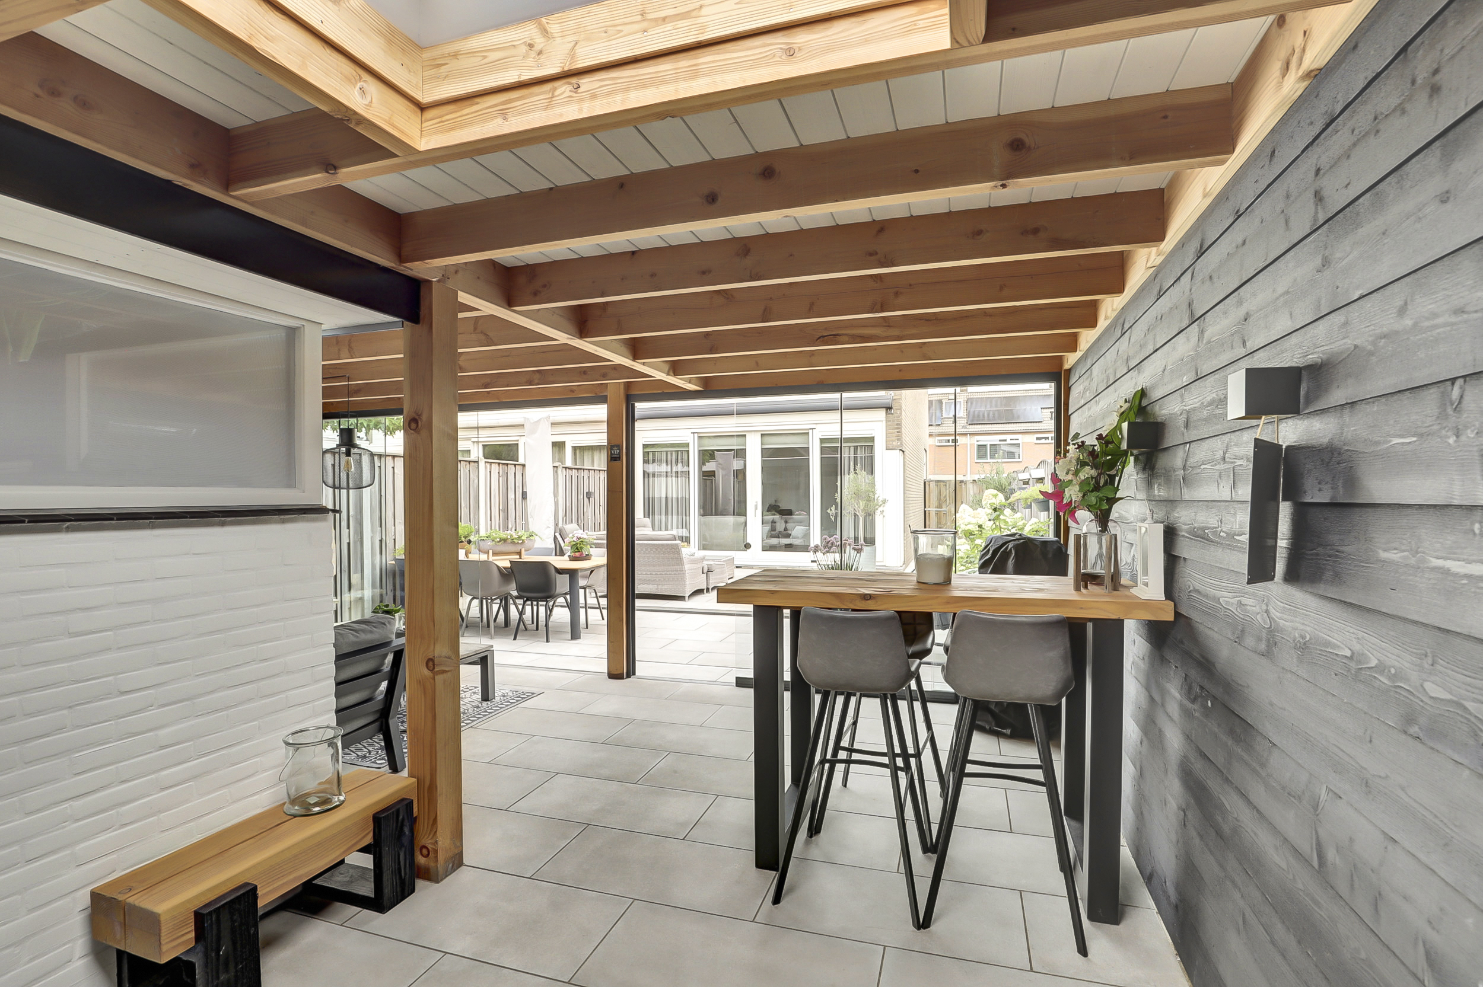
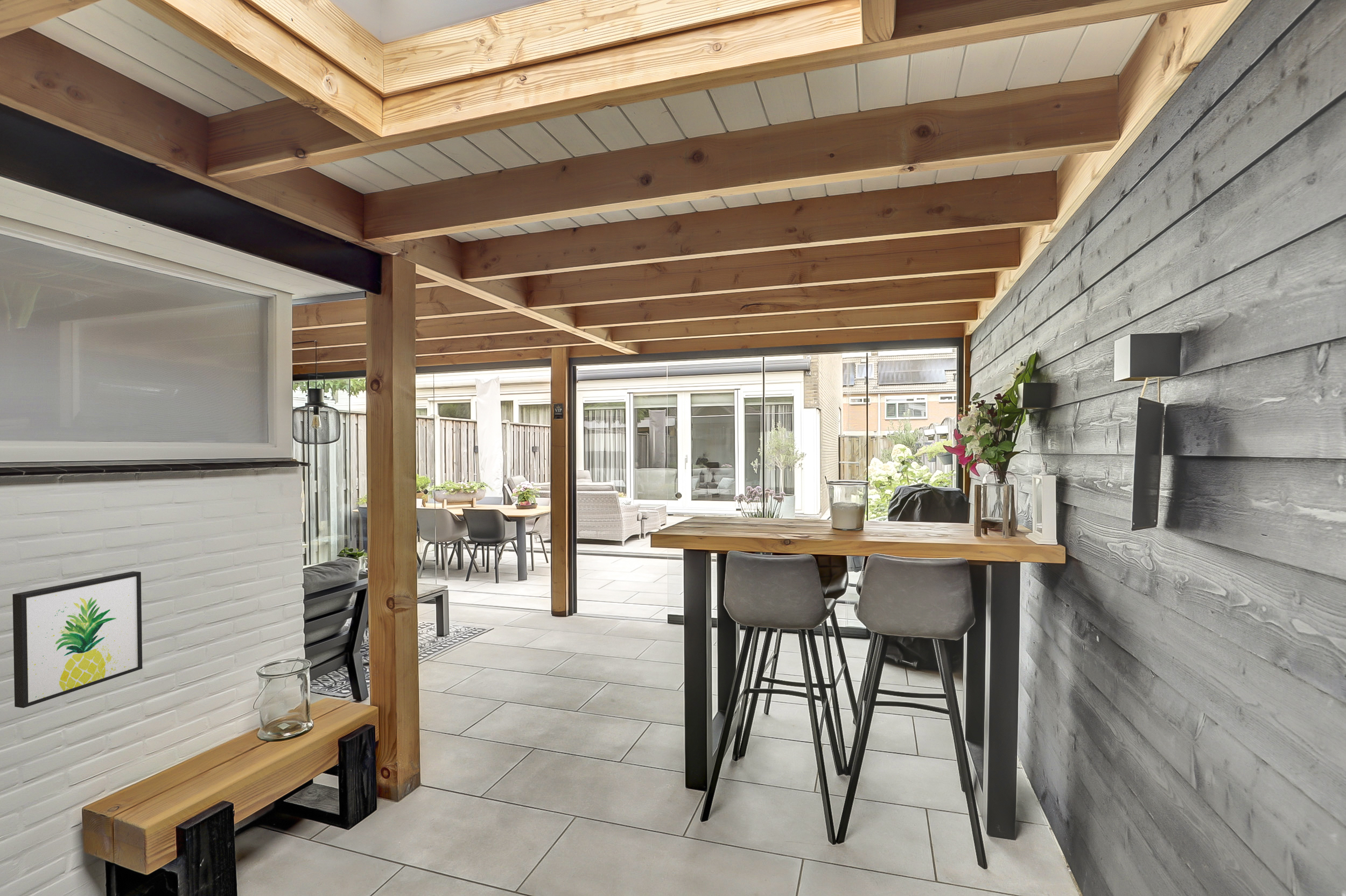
+ wall art (82, 634)
